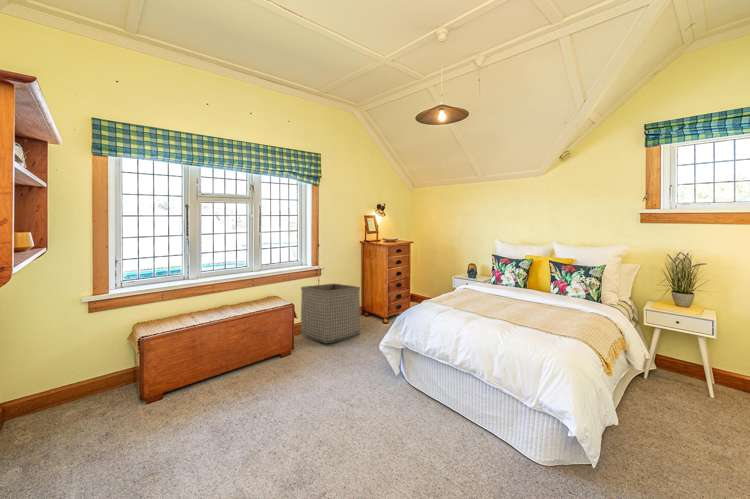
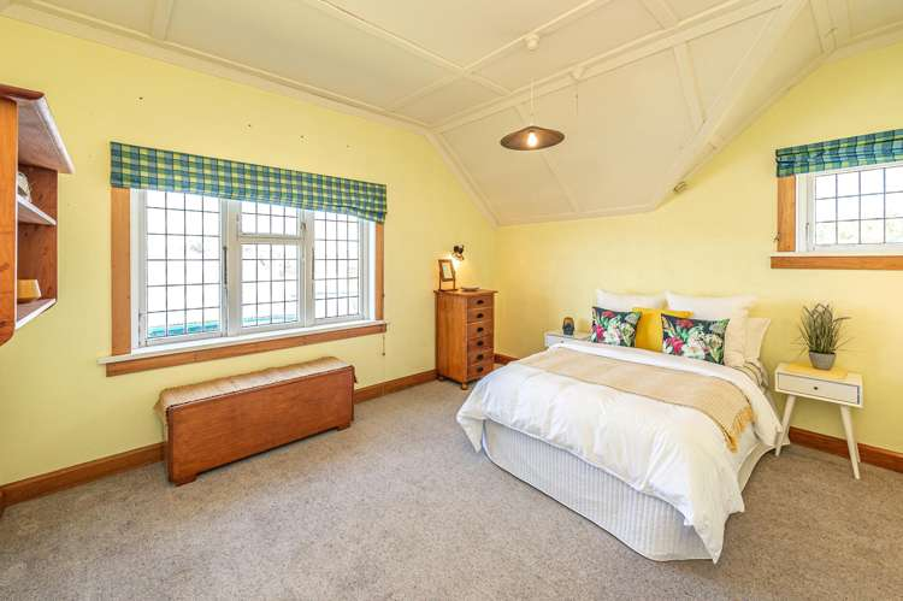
- laundry basket (330, 310)
